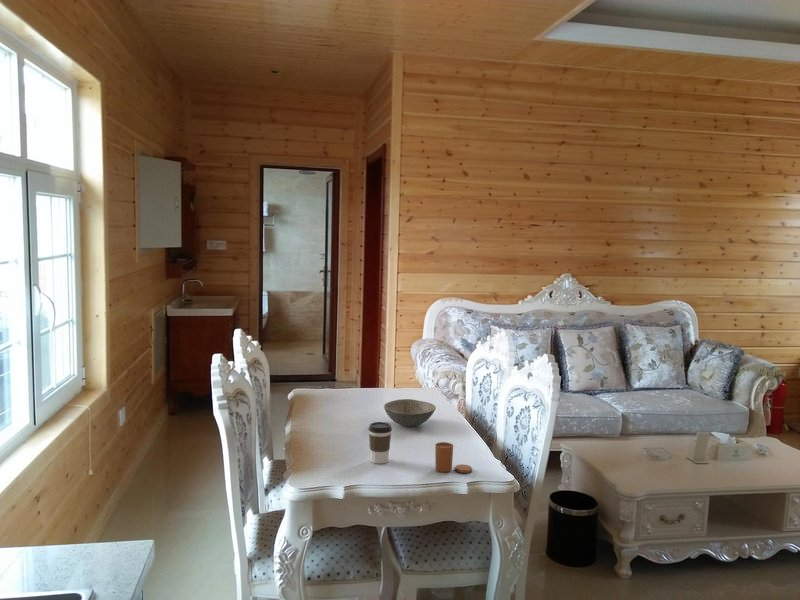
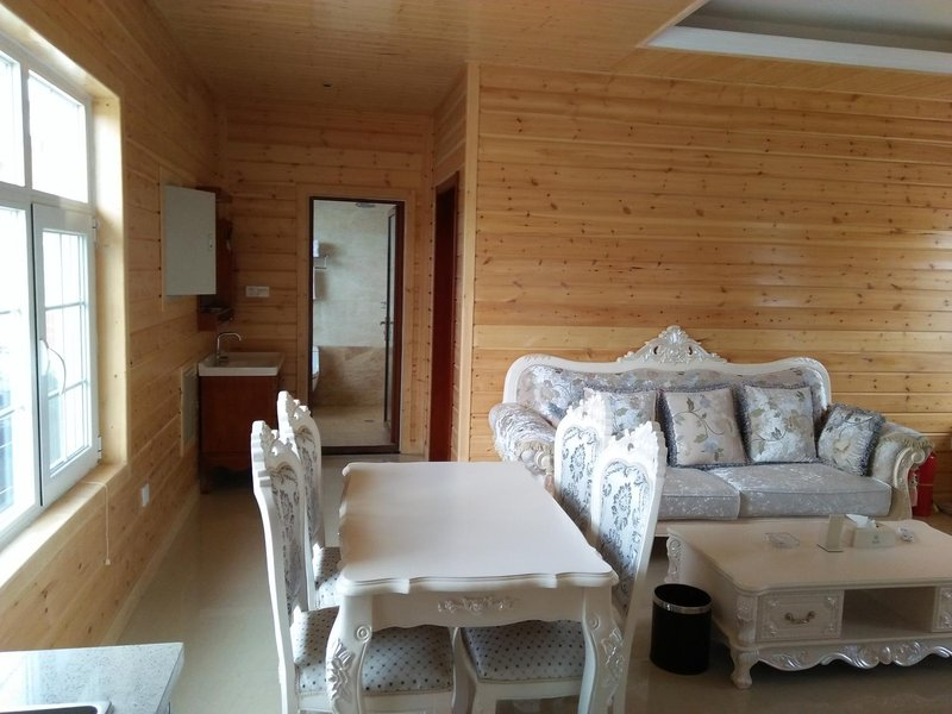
- candle (452, 457)
- soup bowl (409, 415)
- coffee cup (379, 442)
